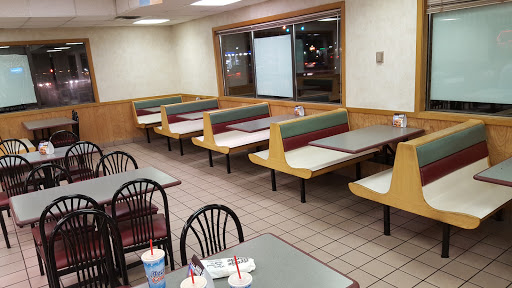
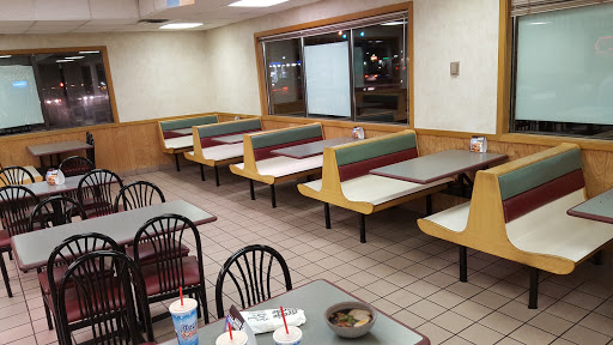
+ bowl (351, 322)
